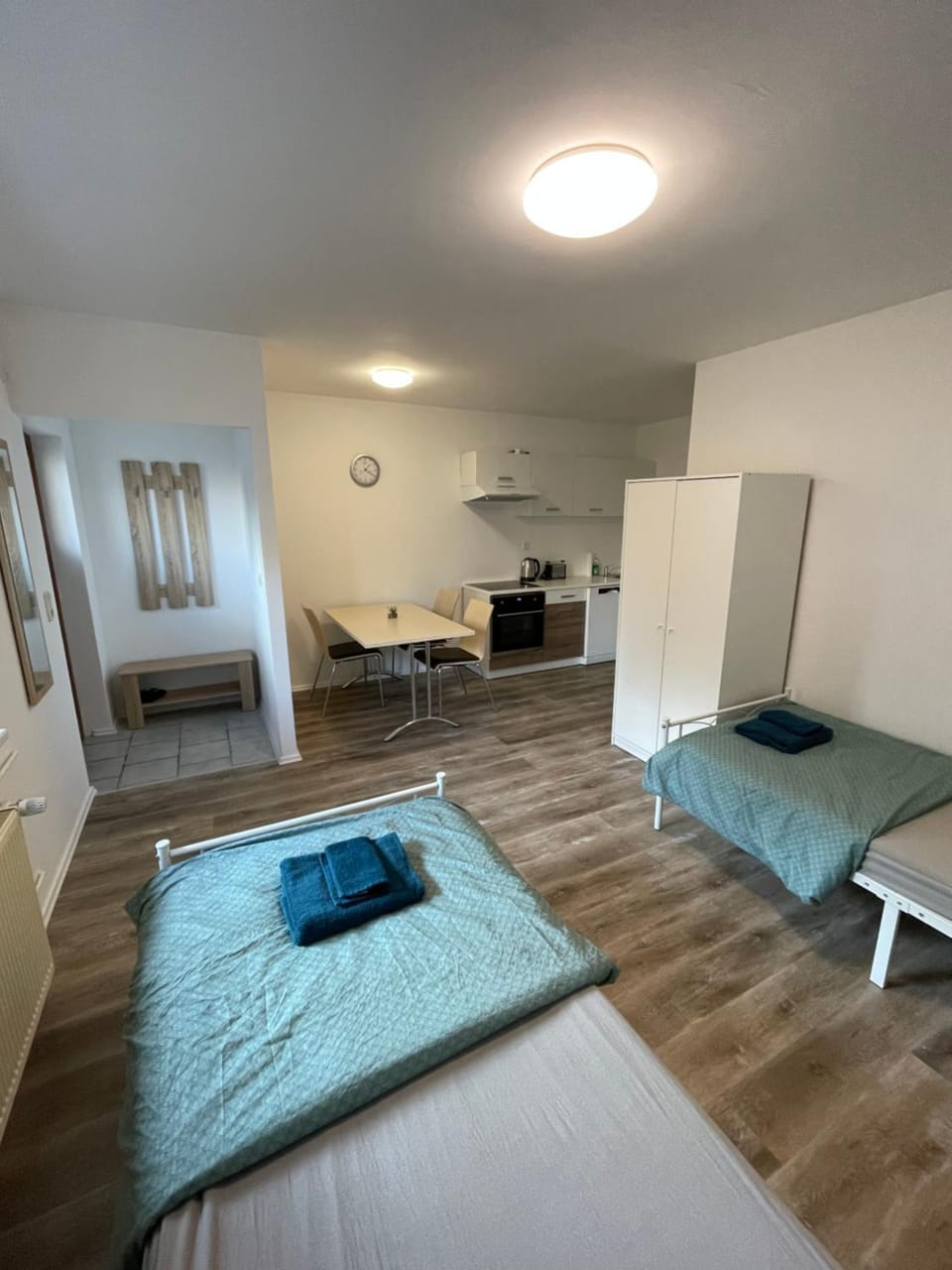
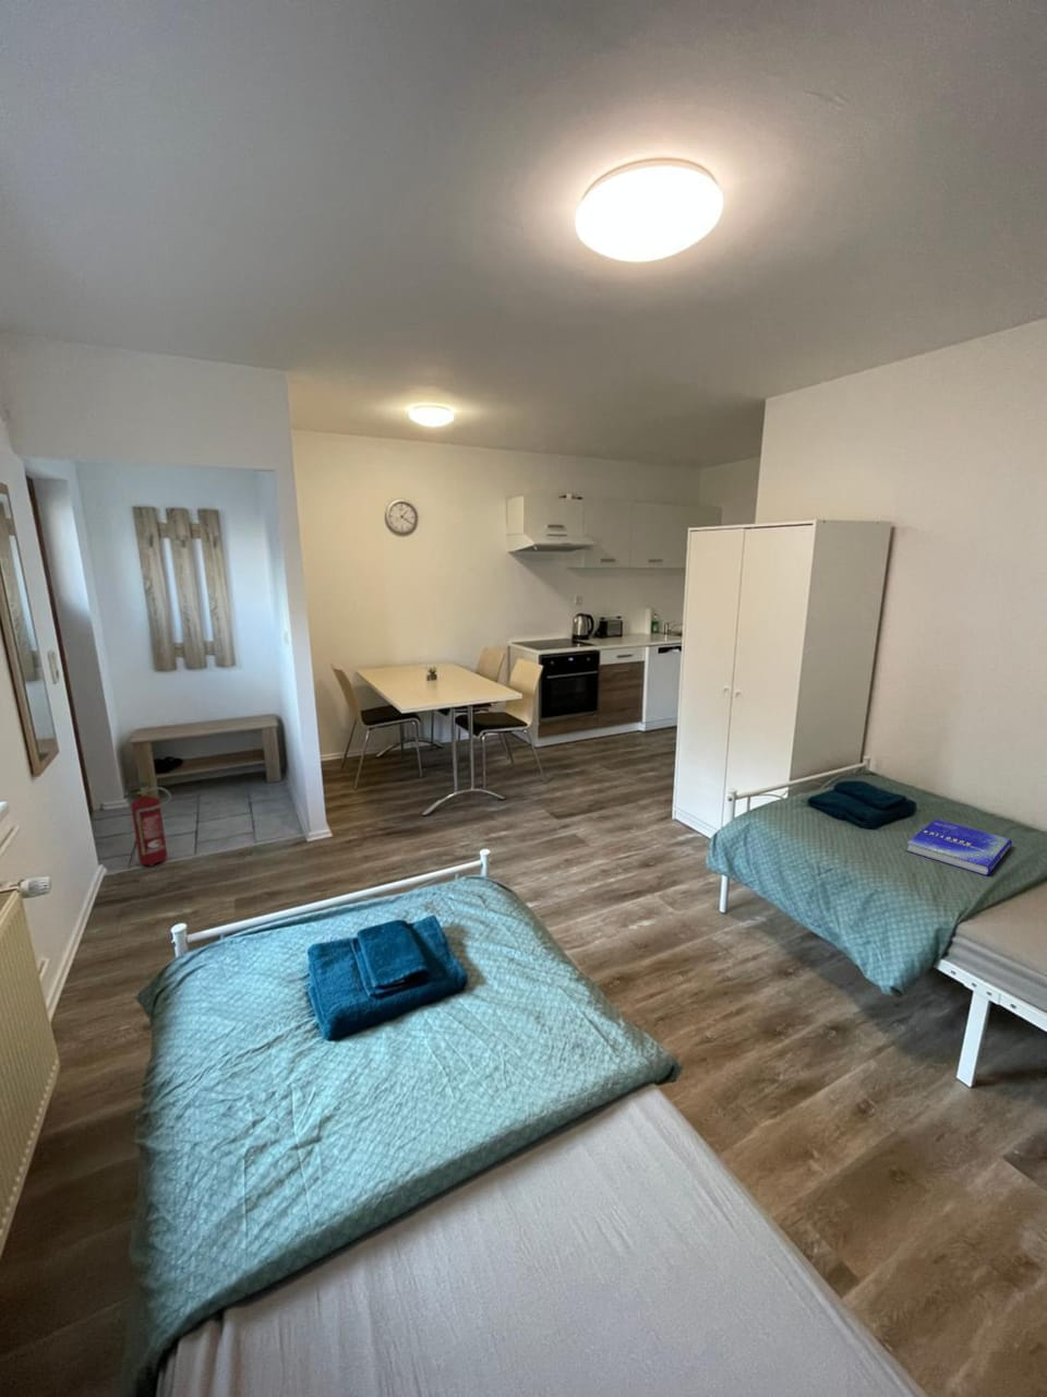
+ book (959, 845)
+ fire extinguisher (152, 822)
